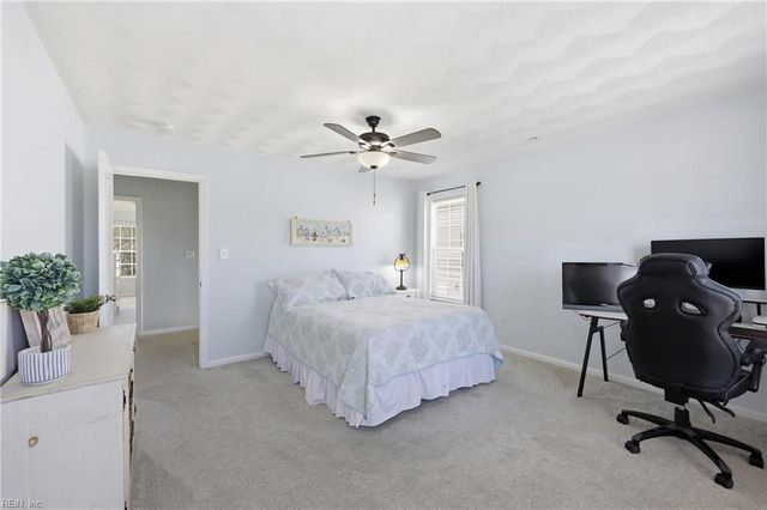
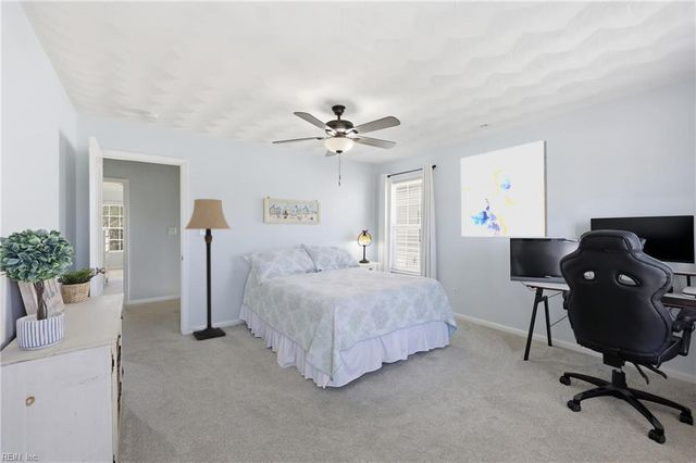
+ wall art (499, 193)
+ lamp (208, 267)
